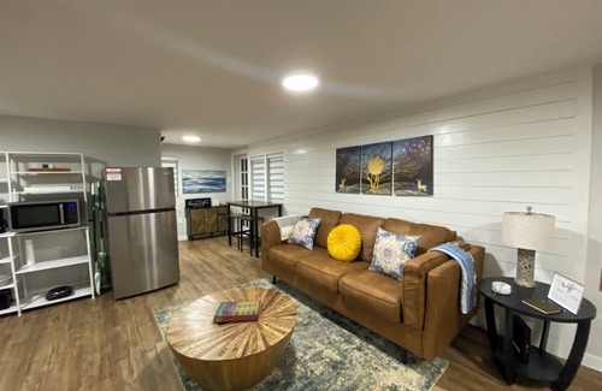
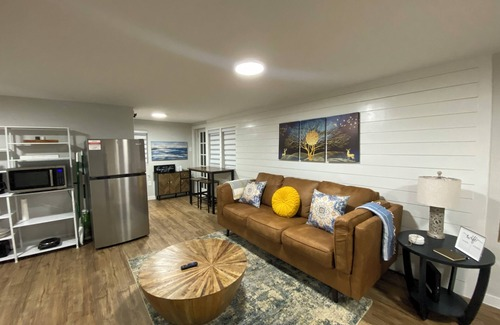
- game compilation box (238, 310)
